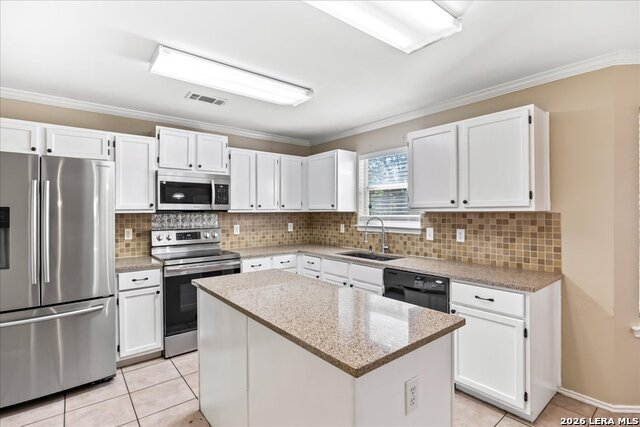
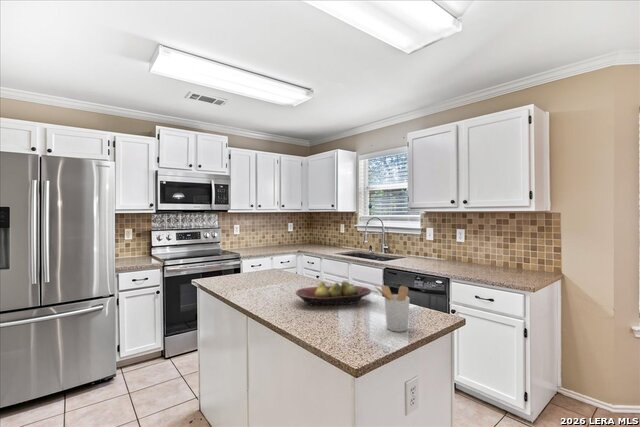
+ fruit bowl (333, 292)
+ utensil holder (391, 306)
